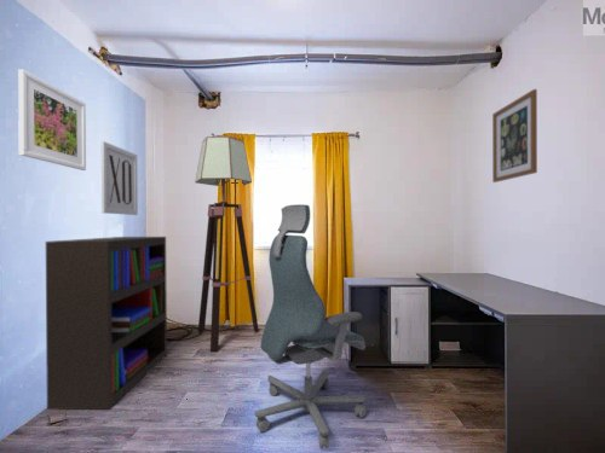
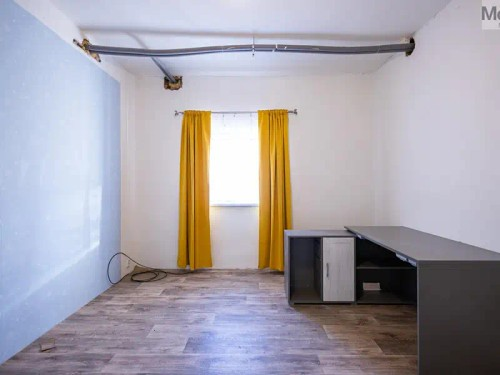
- wall art (120, 181)
- bookshelf (116, 308)
- floor lamp (221, 238)
- office chair (304, 309)
- wall art (512, 140)
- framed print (56, 126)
